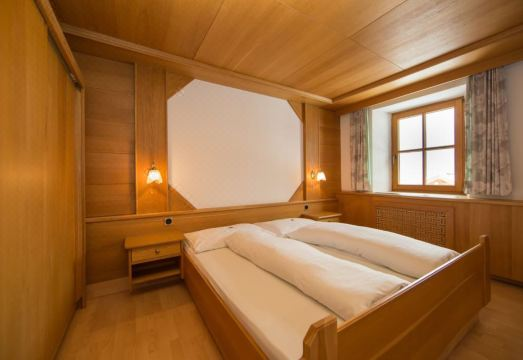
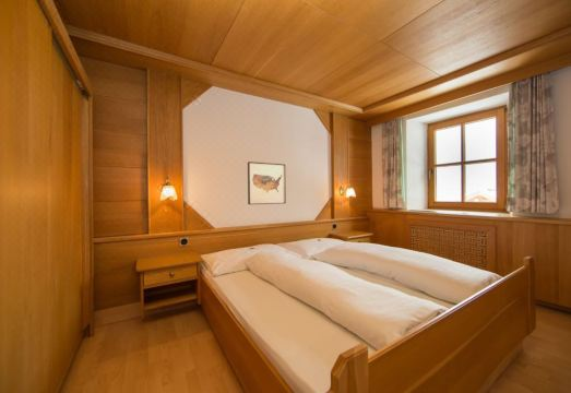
+ wall art (266, 183)
